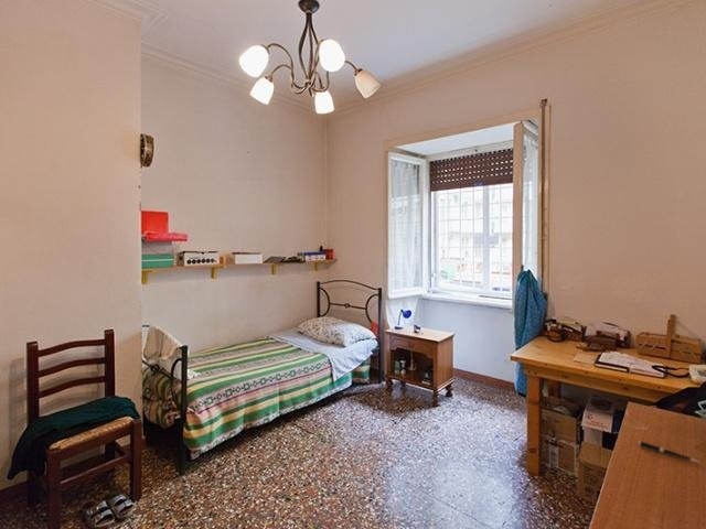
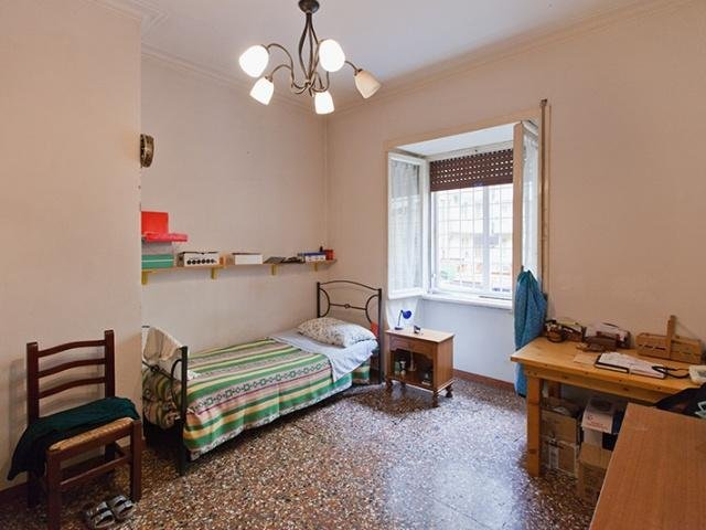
- pen (667, 451)
